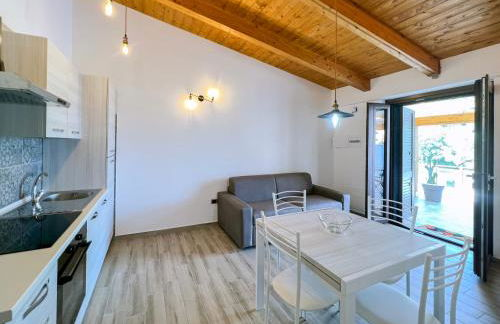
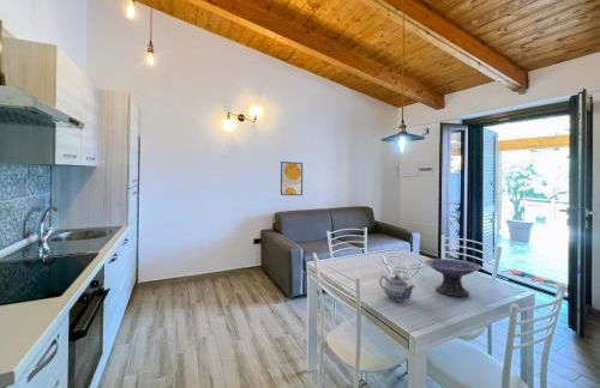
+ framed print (292, 178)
+ decorative bowl (451, 277)
+ teapot (396, 286)
